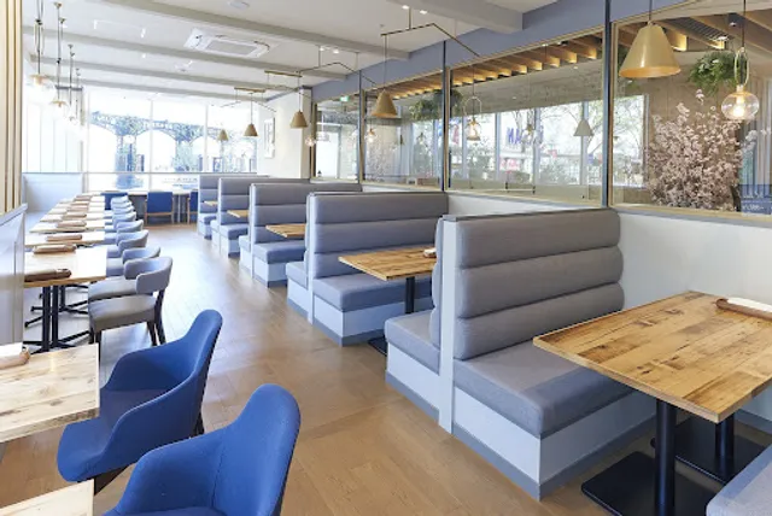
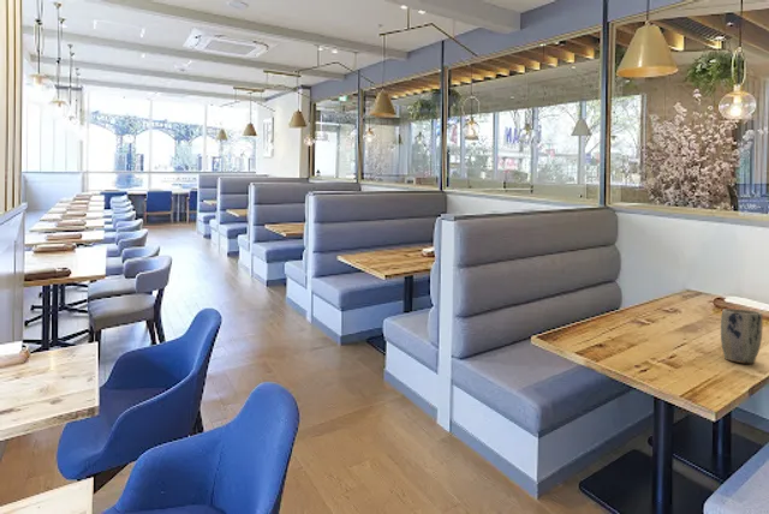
+ plant pot (740, 335)
